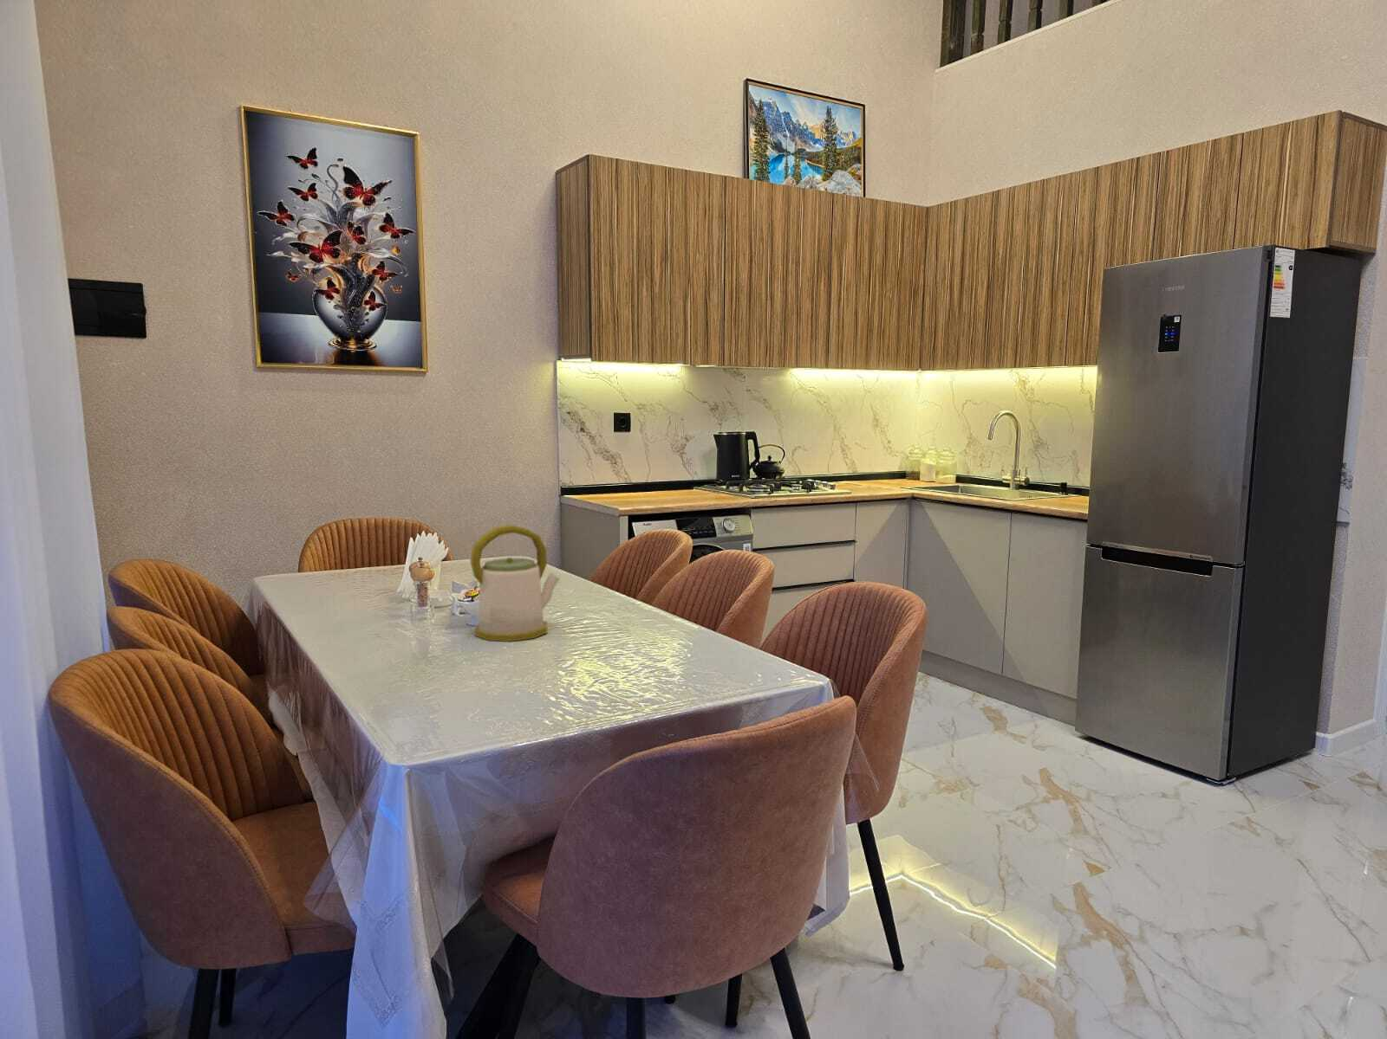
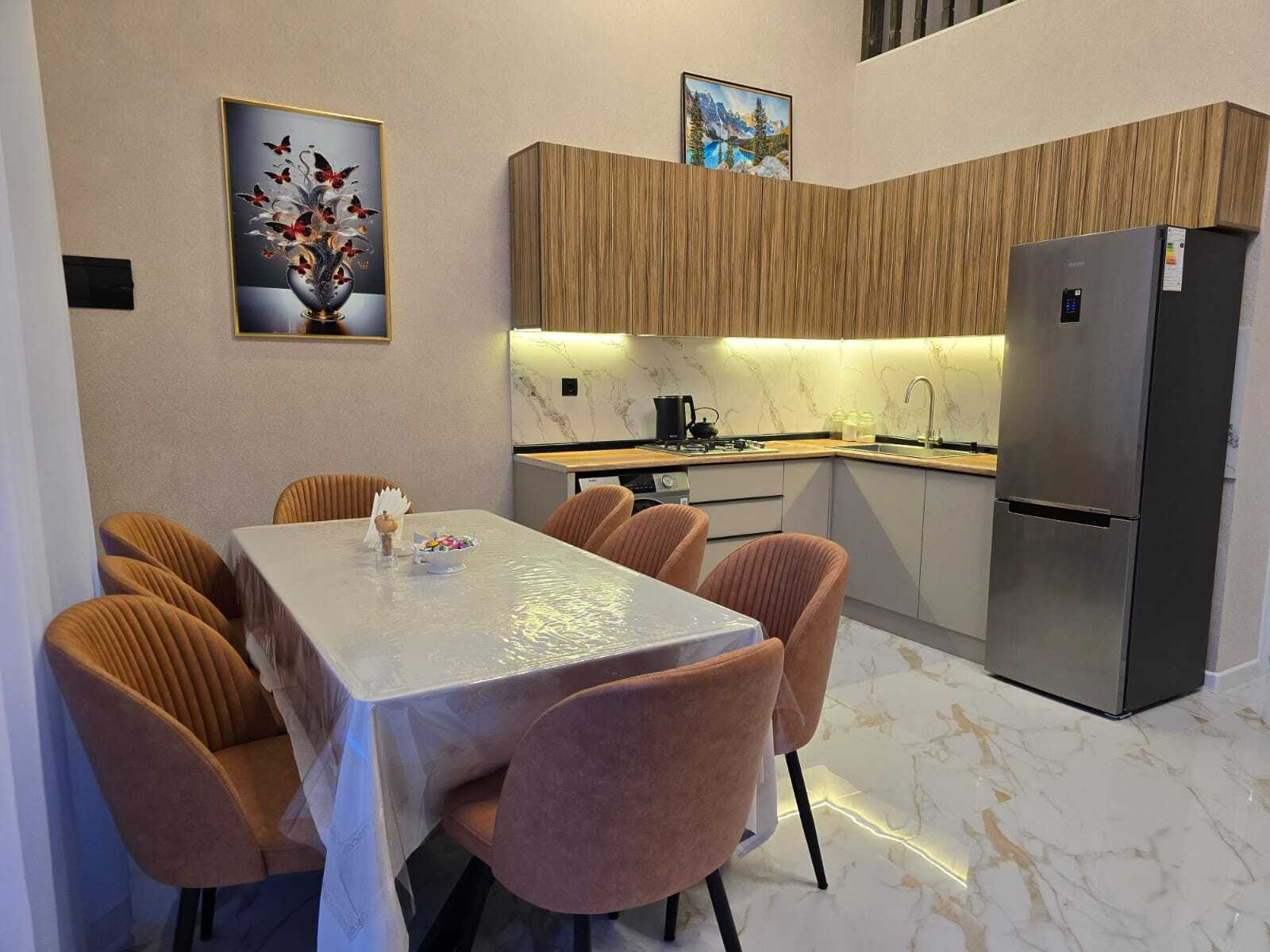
- kettle (517, 578)
